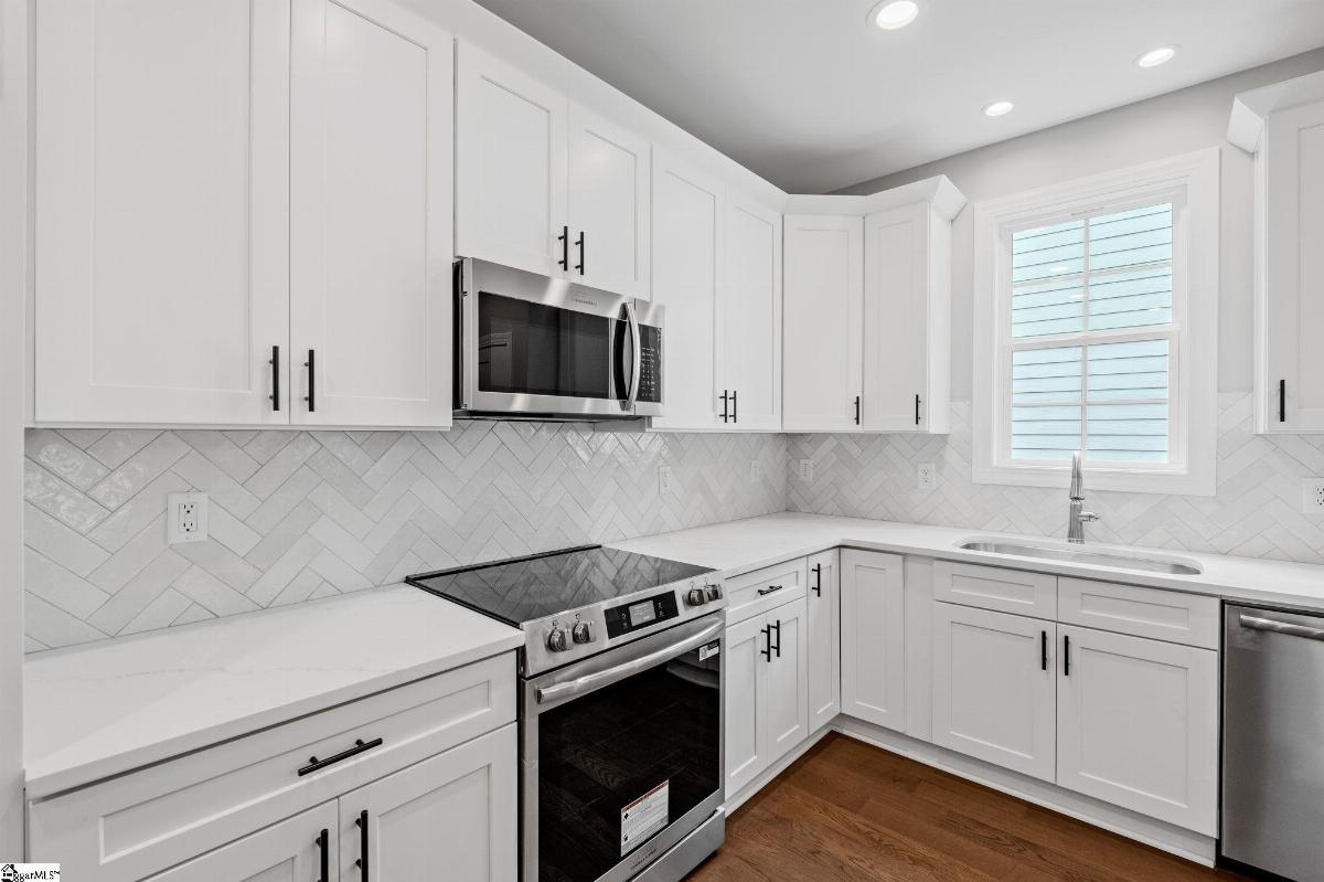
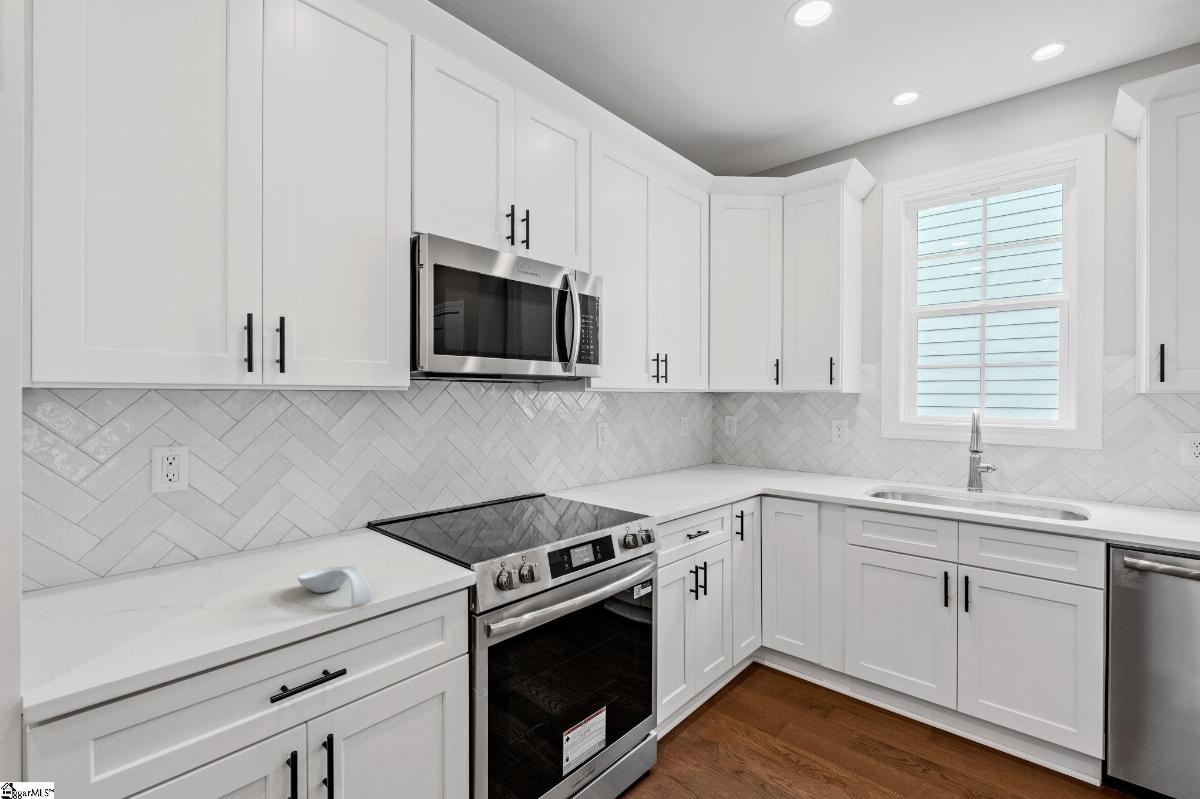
+ spoon rest (337, 578)
